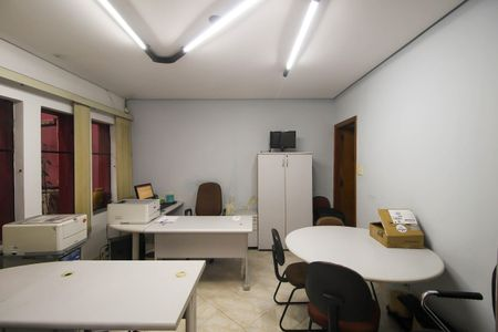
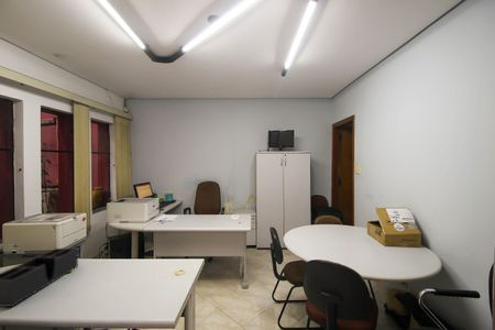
+ desk organizer (37, 273)
